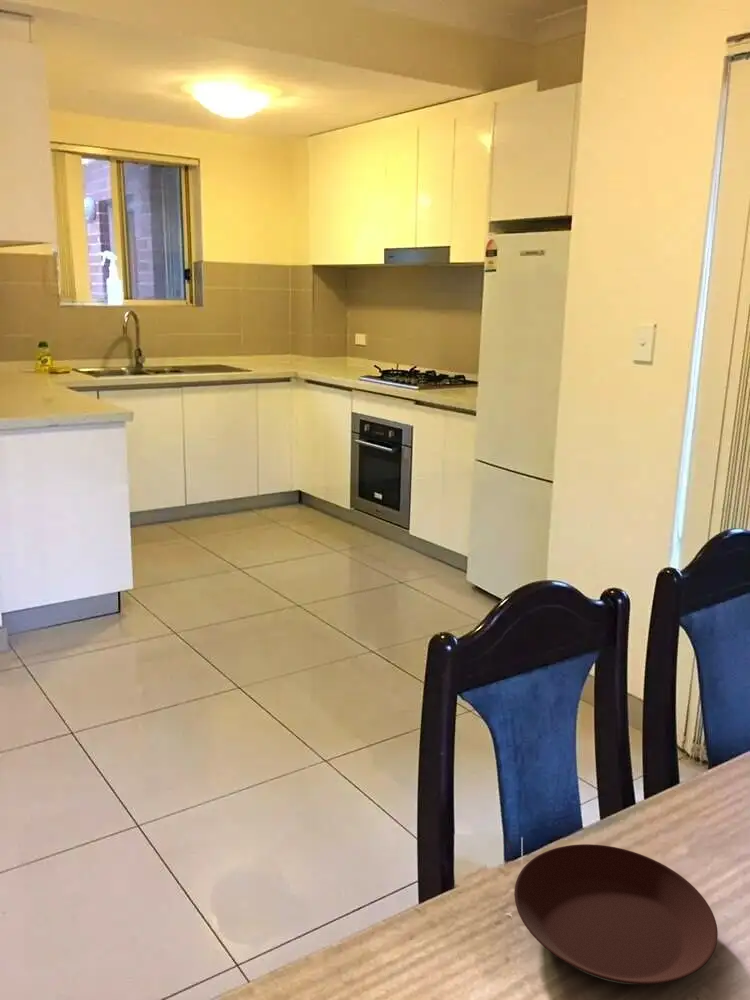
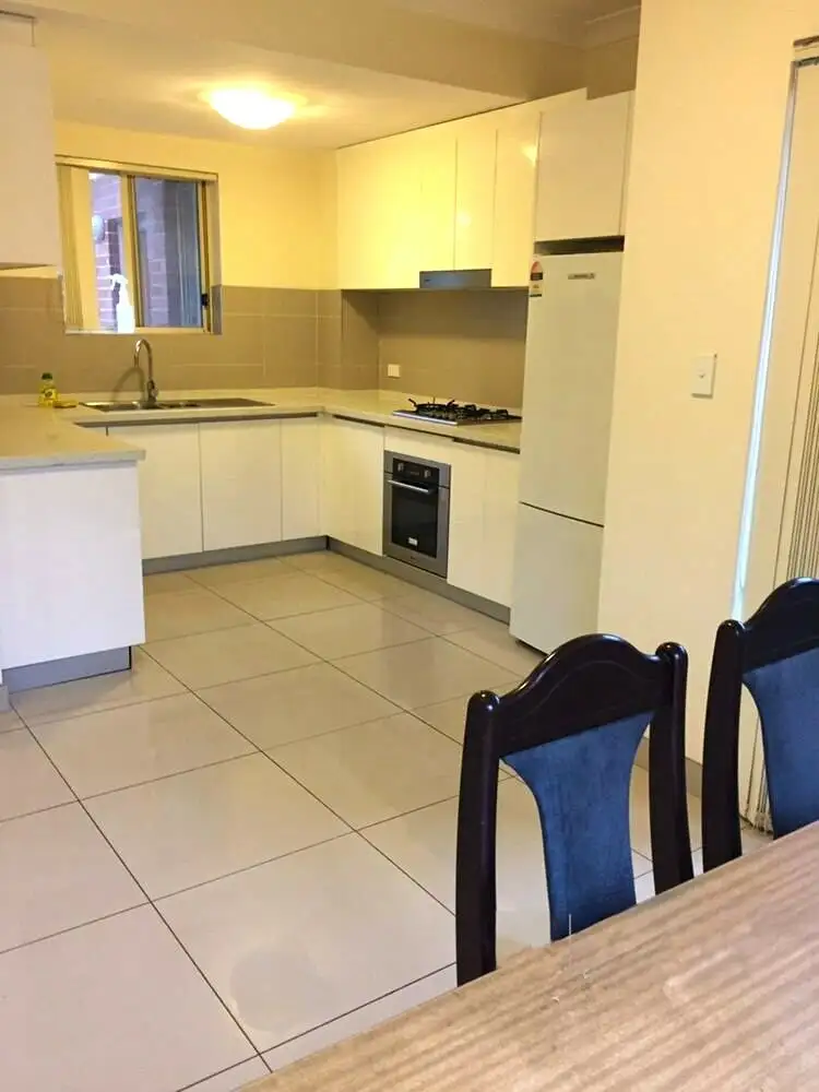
- plate (611, 917)
